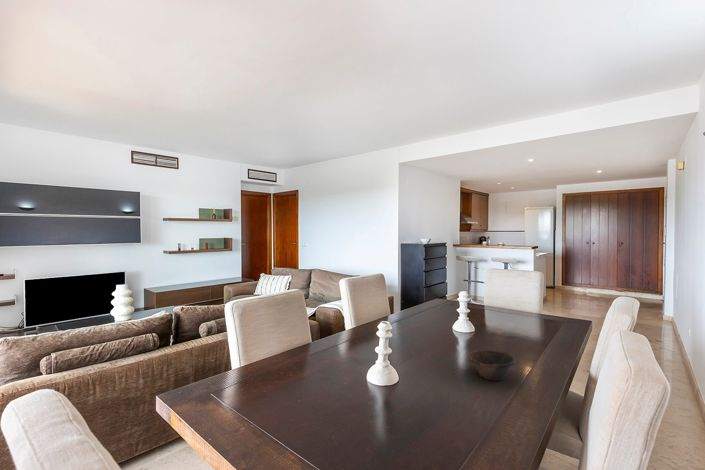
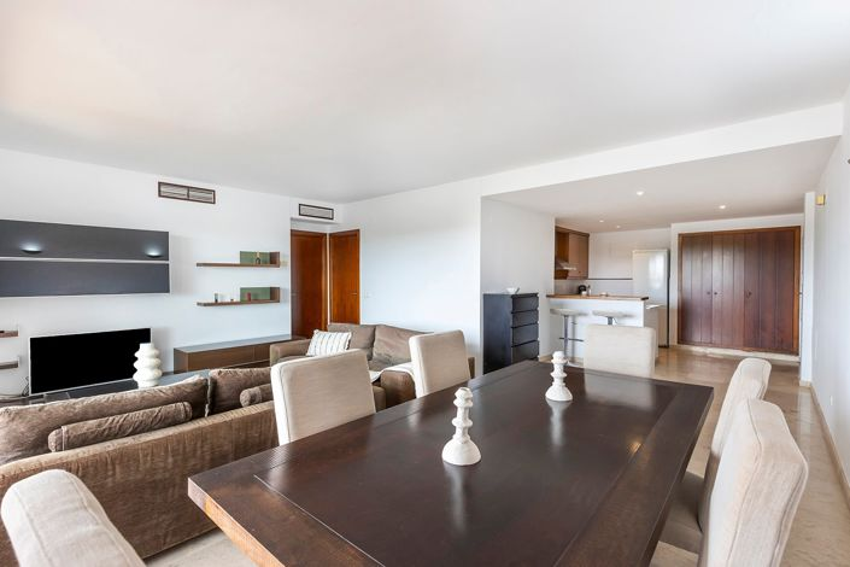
- bowl (491, 365)
